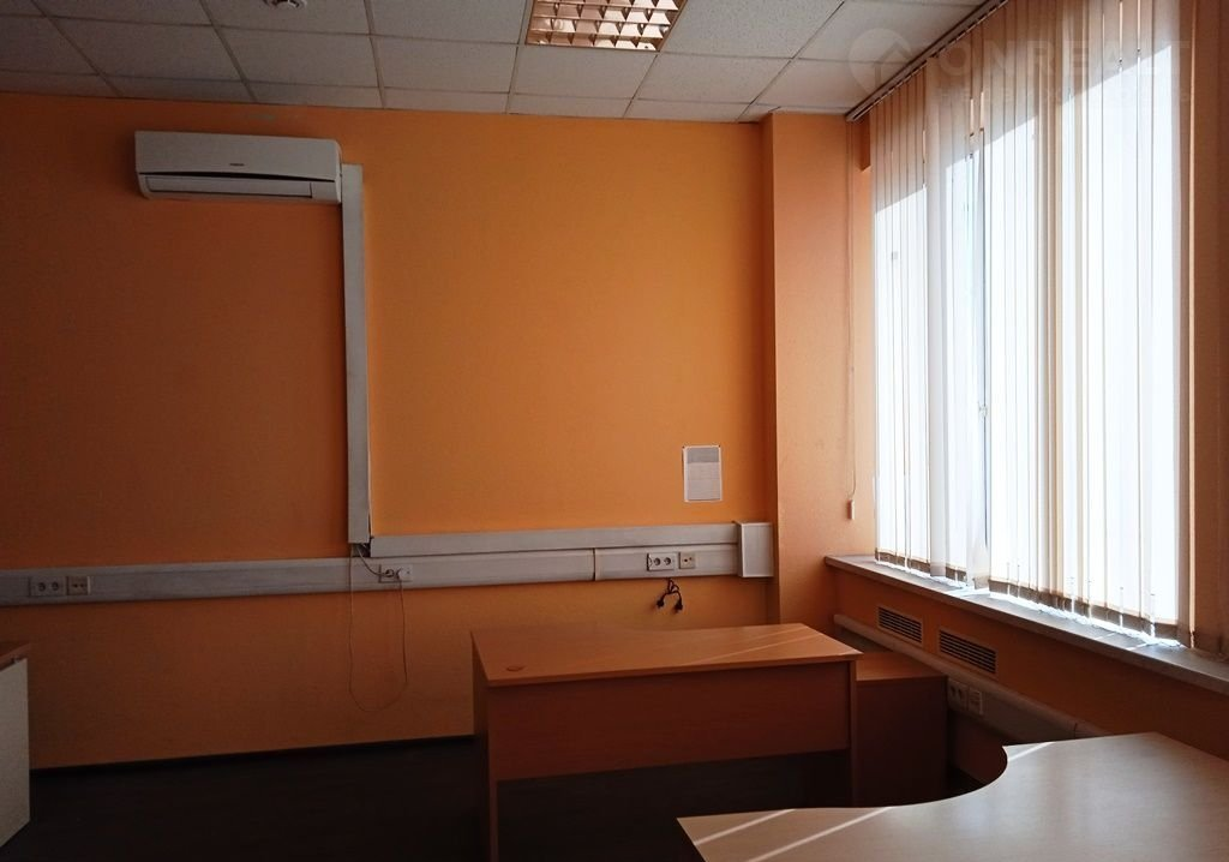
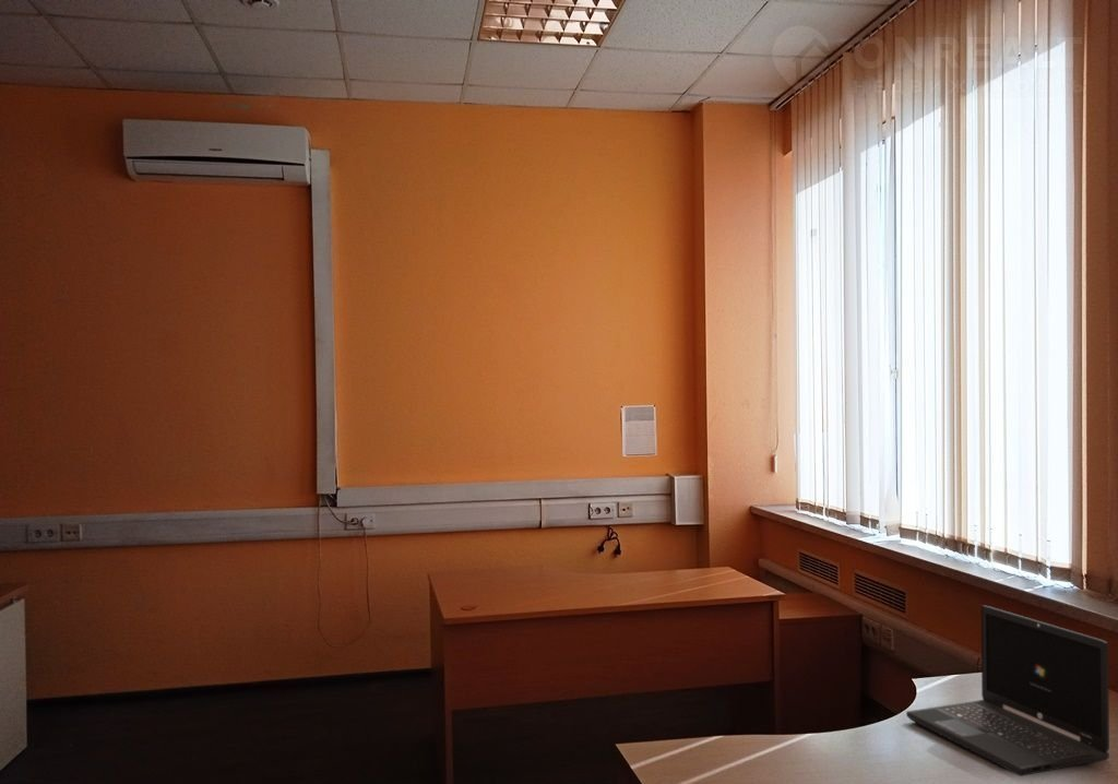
+ laptop (1000, 682)
